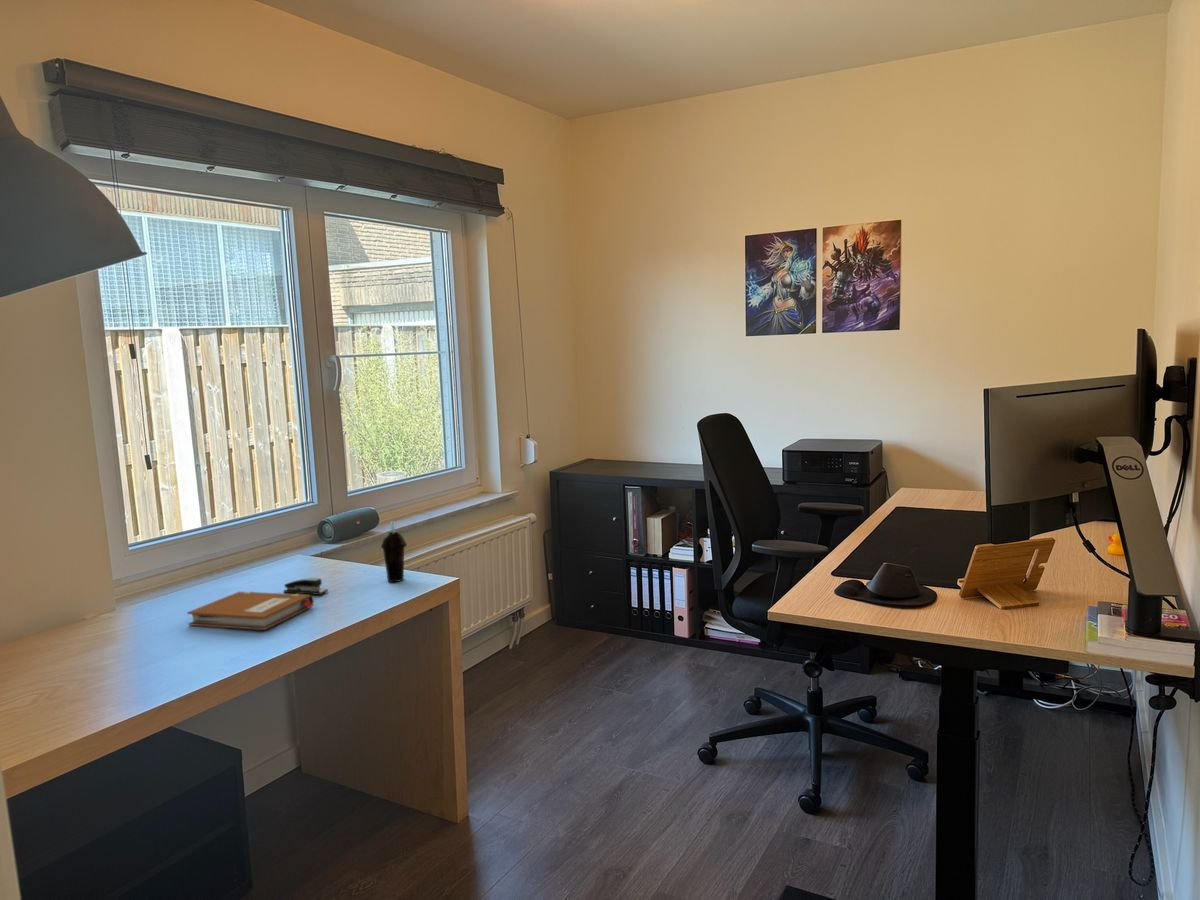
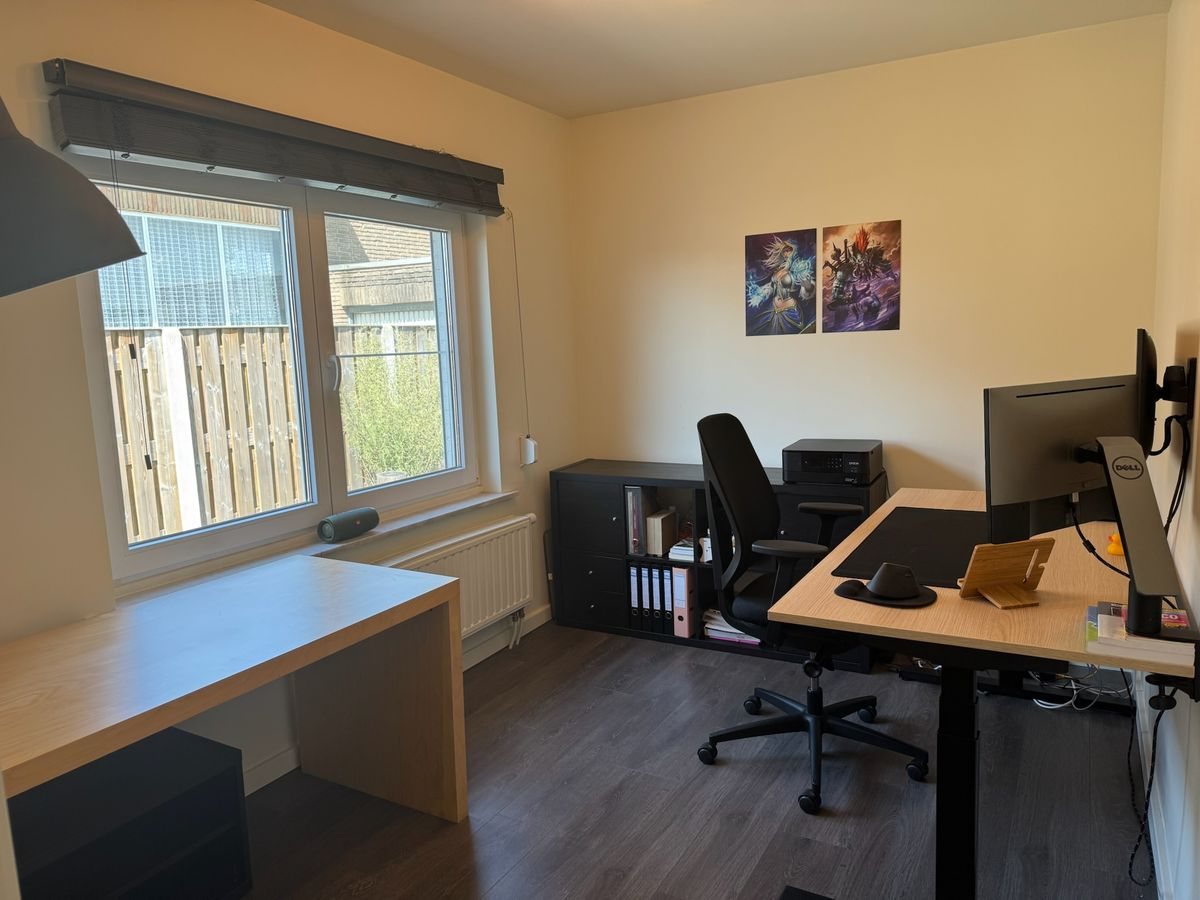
- stapler (304, 585)
- notebook (254, 609)
- cup (394, 551)
